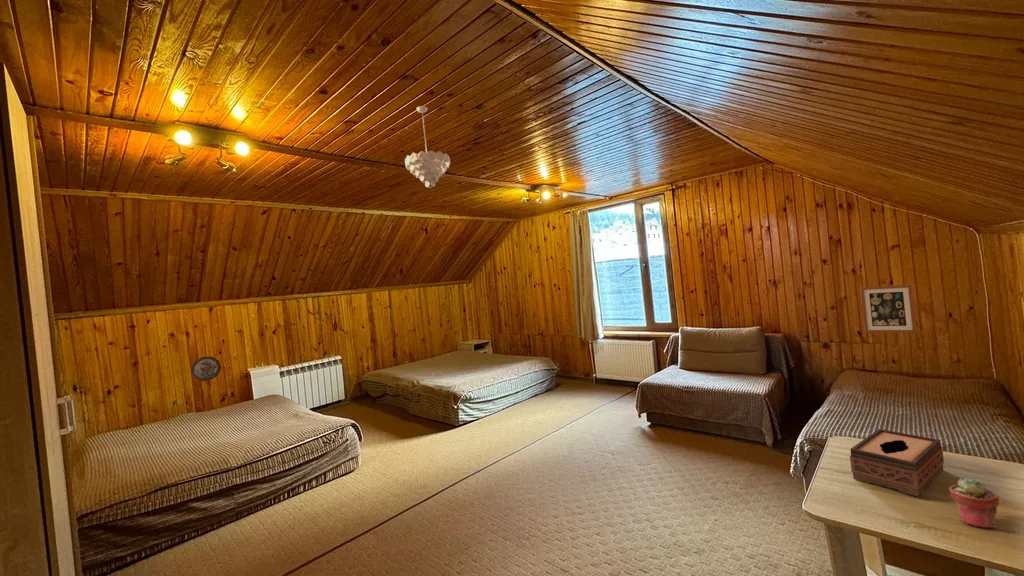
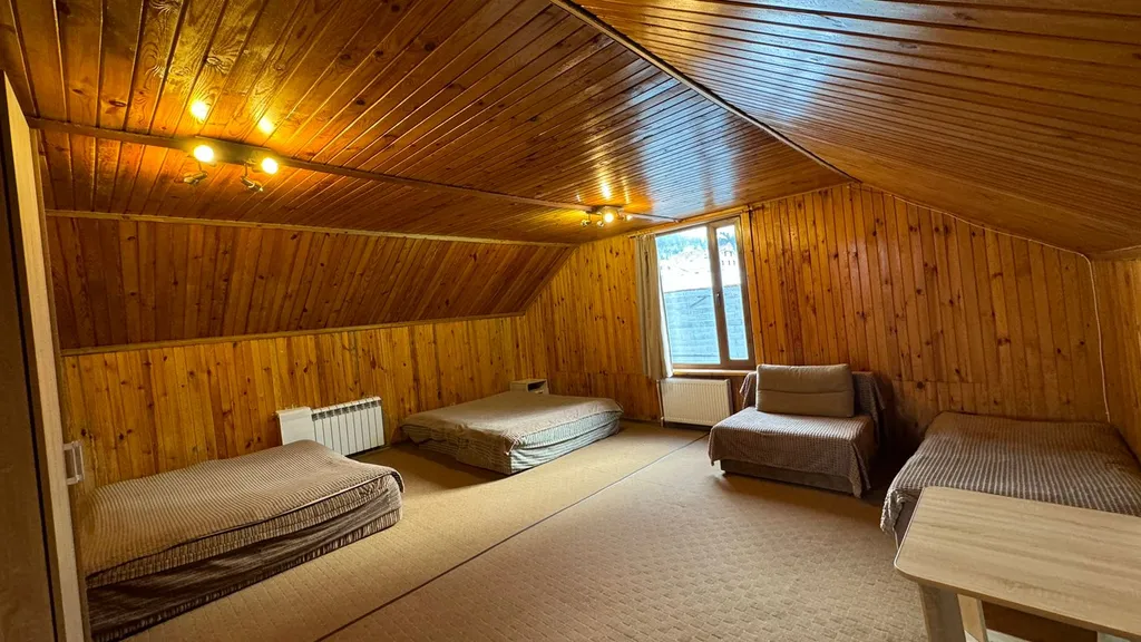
- decorative plate (206, 368)
- pendant light (426, 148)
- tissue box (896, 459)
- wall art (887, 309)
- potted succulent (974, 500)
